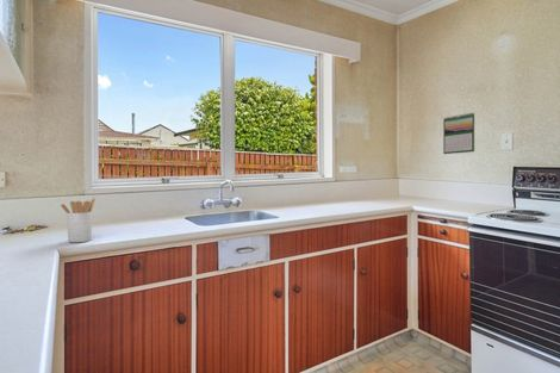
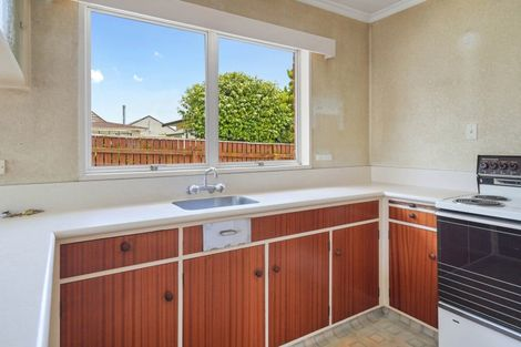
- calendar (458, 133)
- utensil holder (80, 219)
